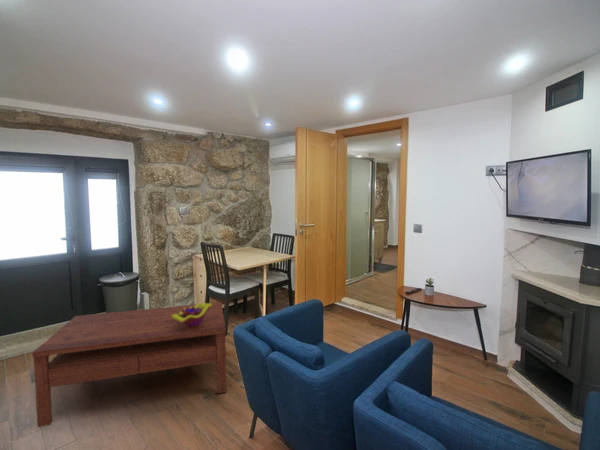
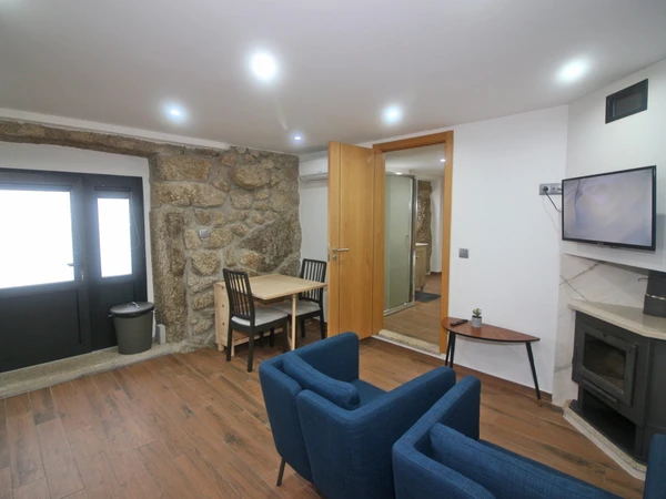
- decorative bowl (192, 315)
- coffee table (147, 352)
